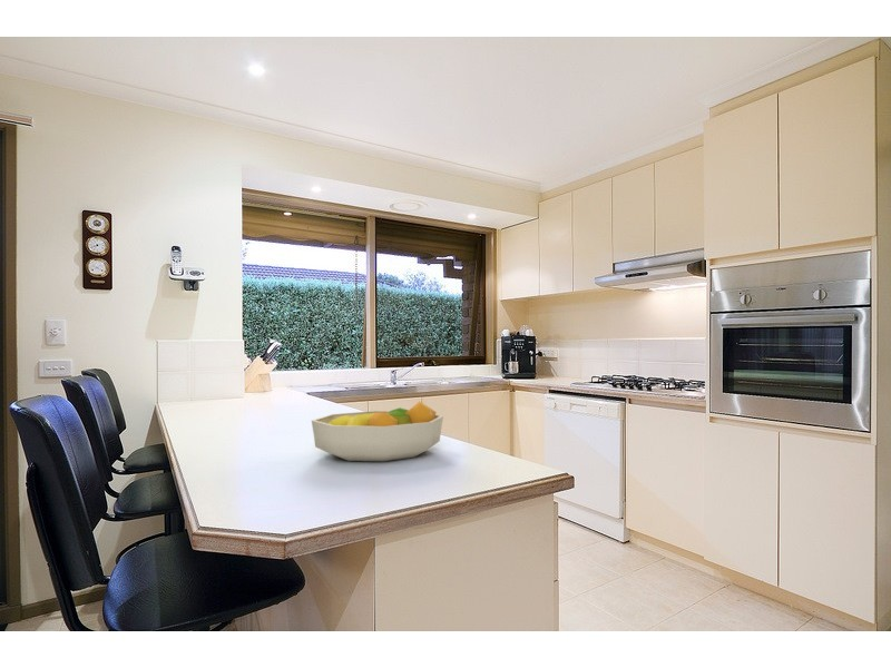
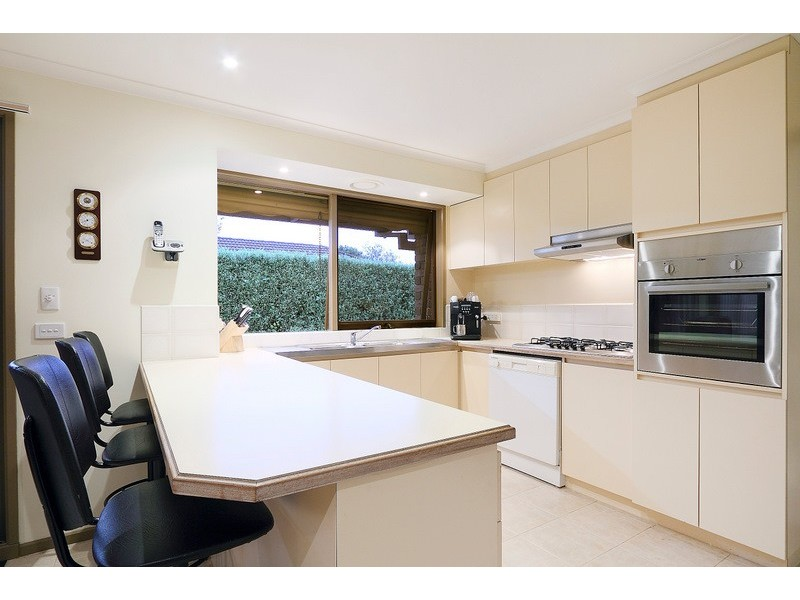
- fruit bowl (379, 428)
